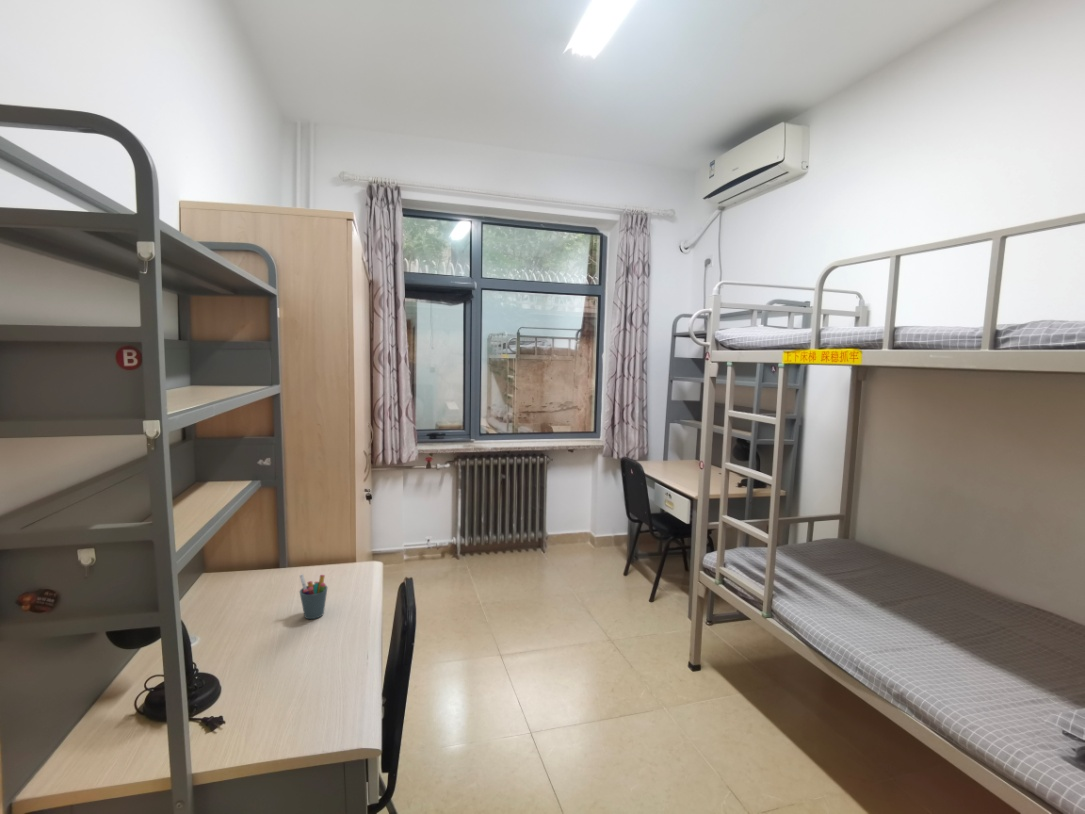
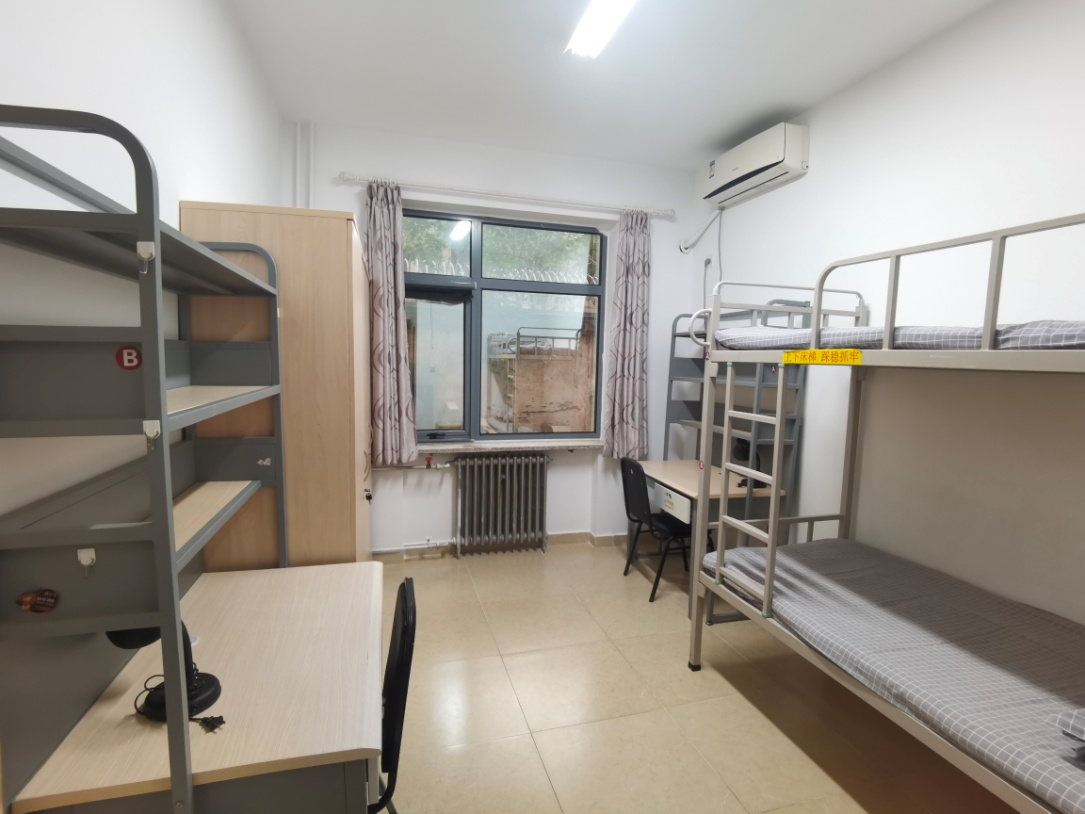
- pen holder (314, 595)
